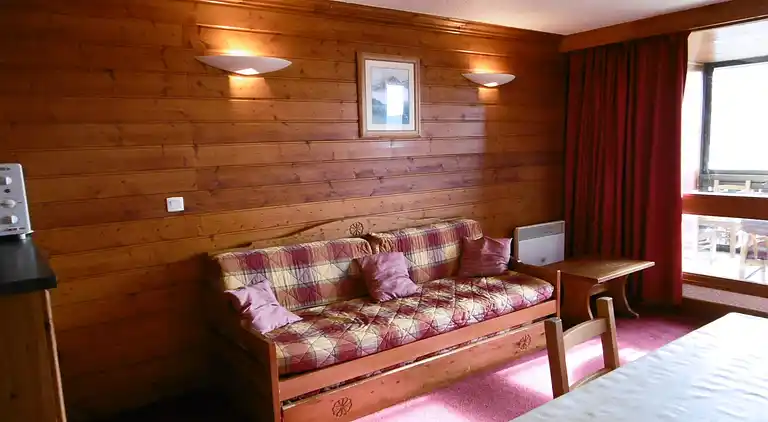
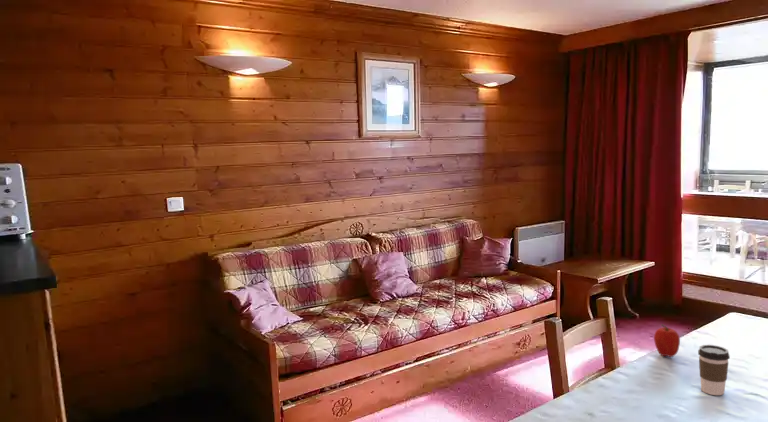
+ fruit (666, 340)
+ coffee cup (713, 370)
